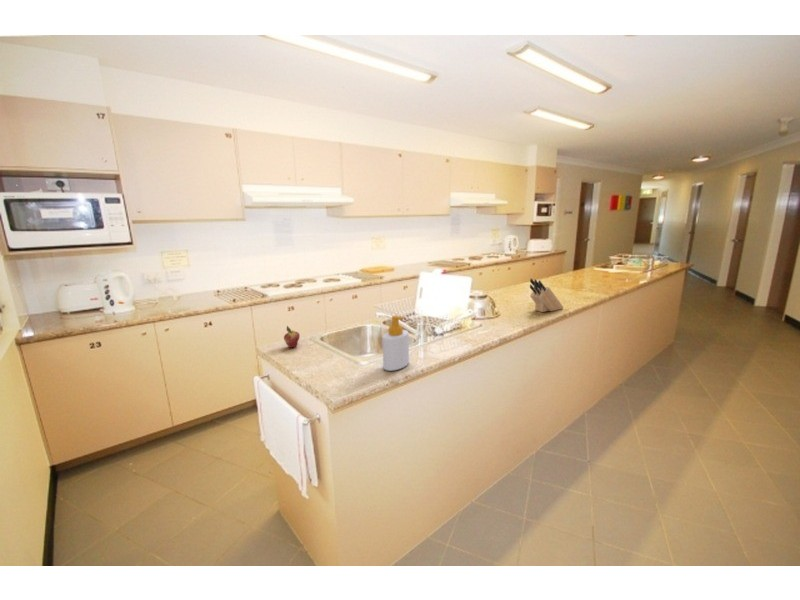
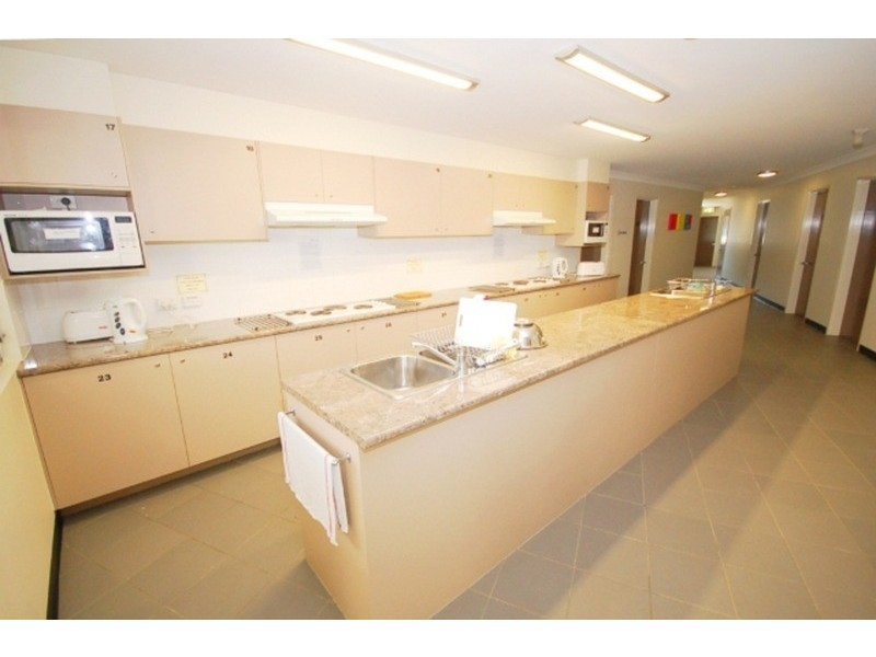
- knife block (545, 293)
- soap bottle (395, 341)
- fruit (291, 336)
